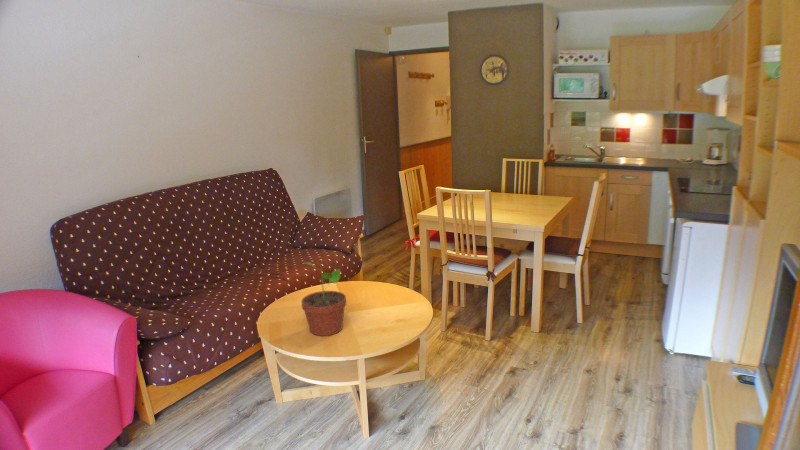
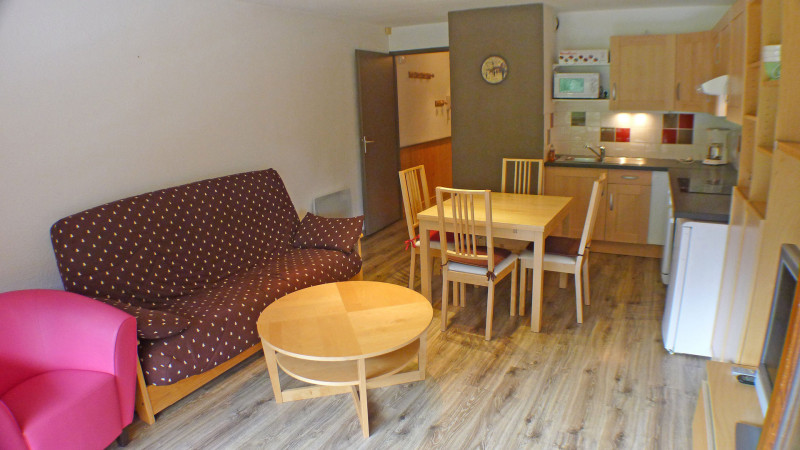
- potted plant (323, 294)
